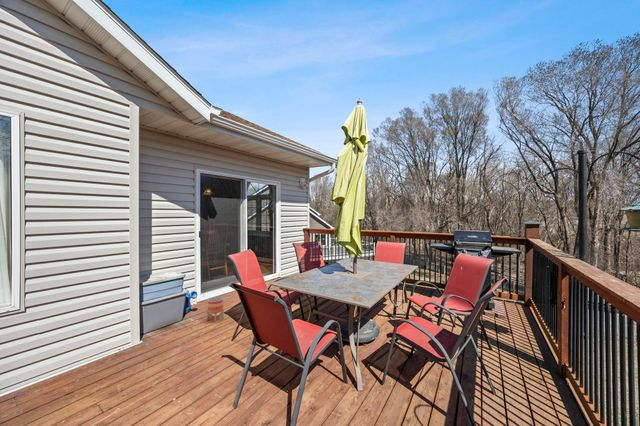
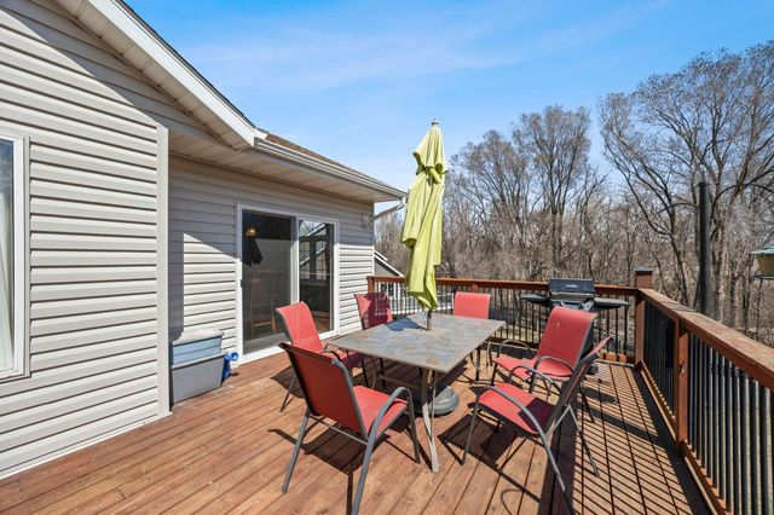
- planter (215, 309)
